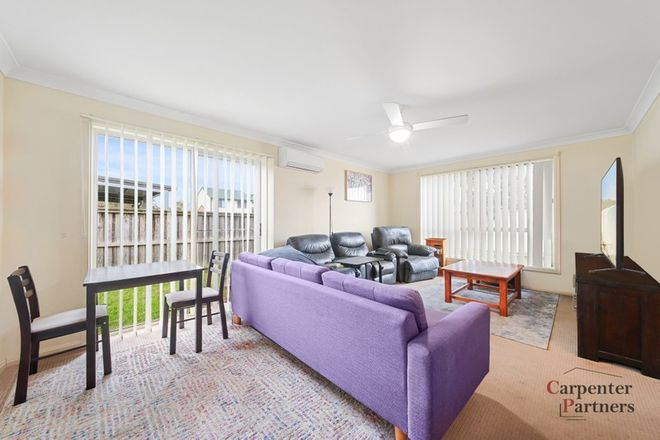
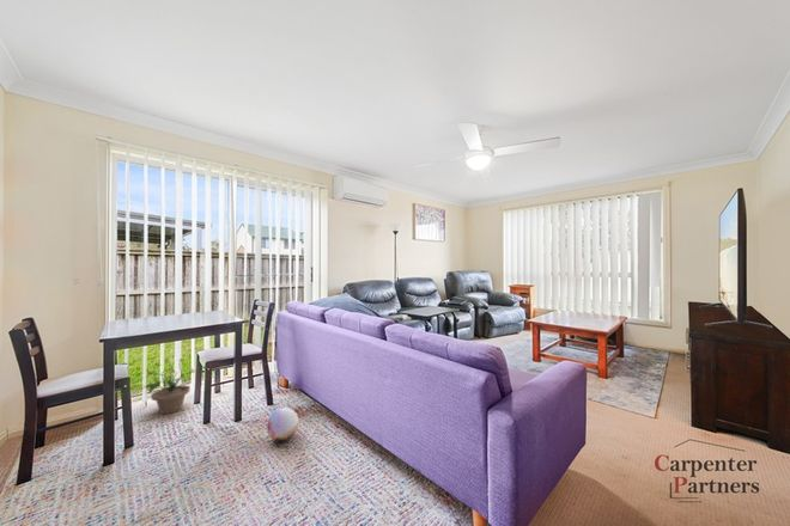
+ ball (282, 423)
+ potted plant (169, 384)
